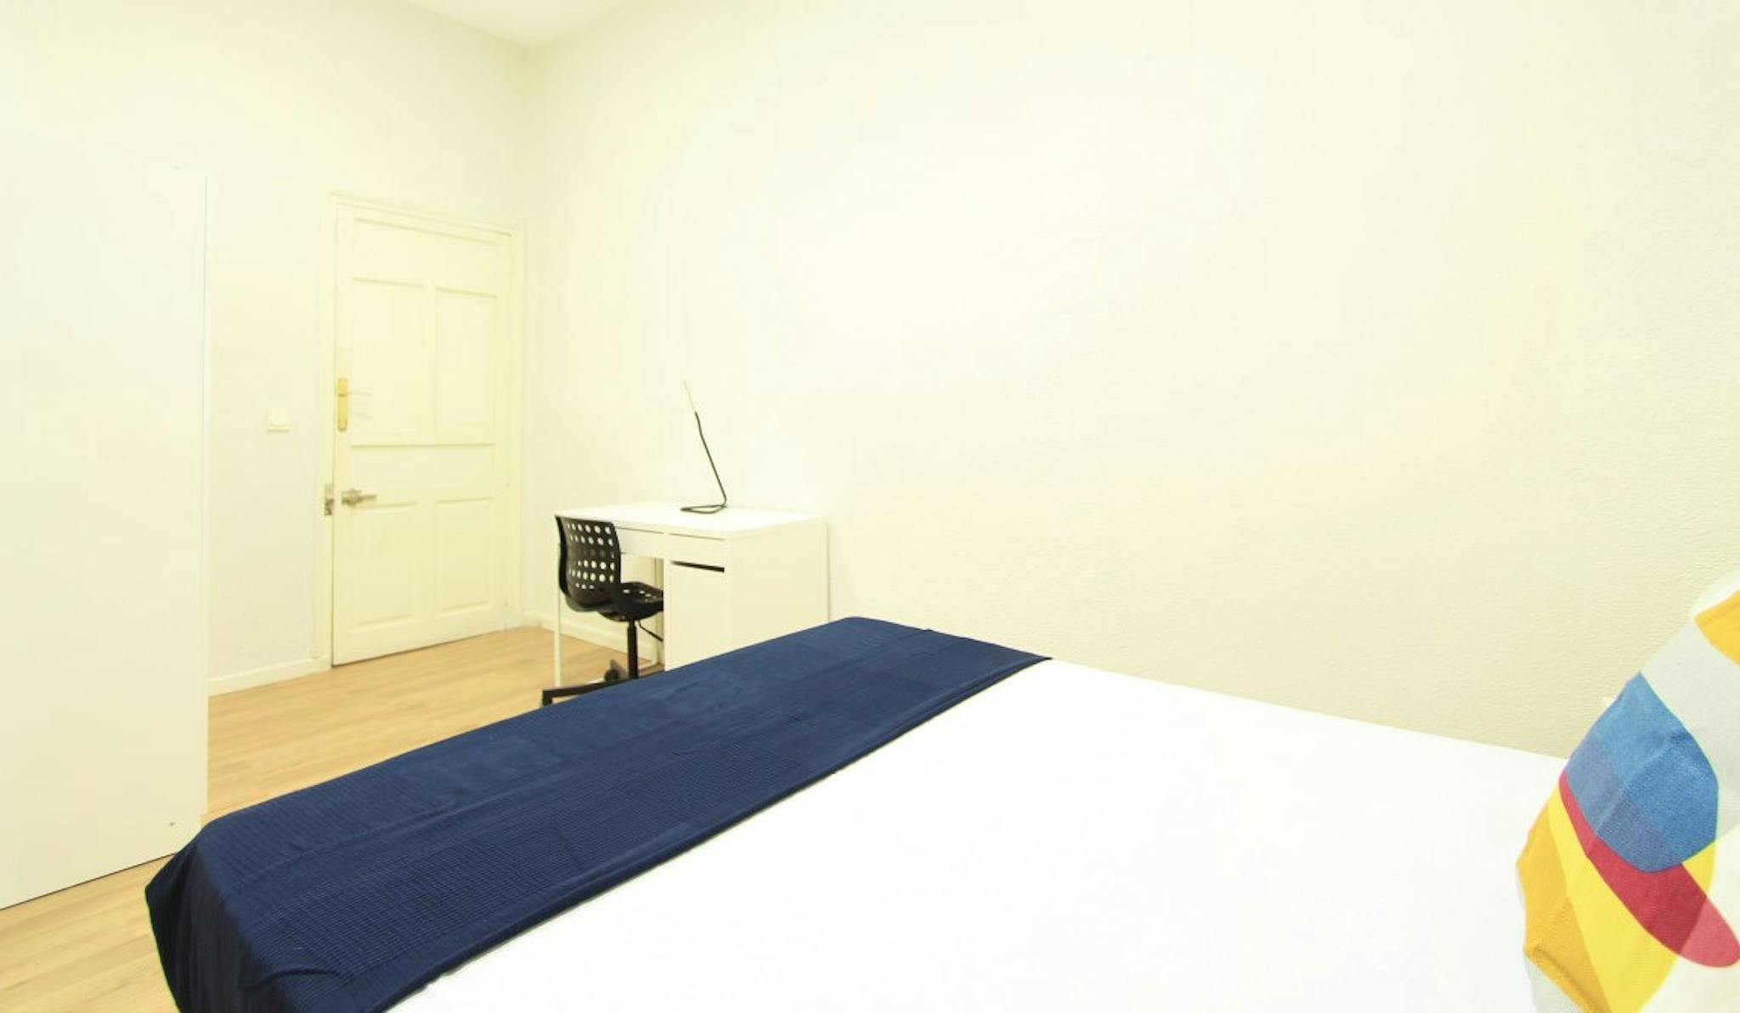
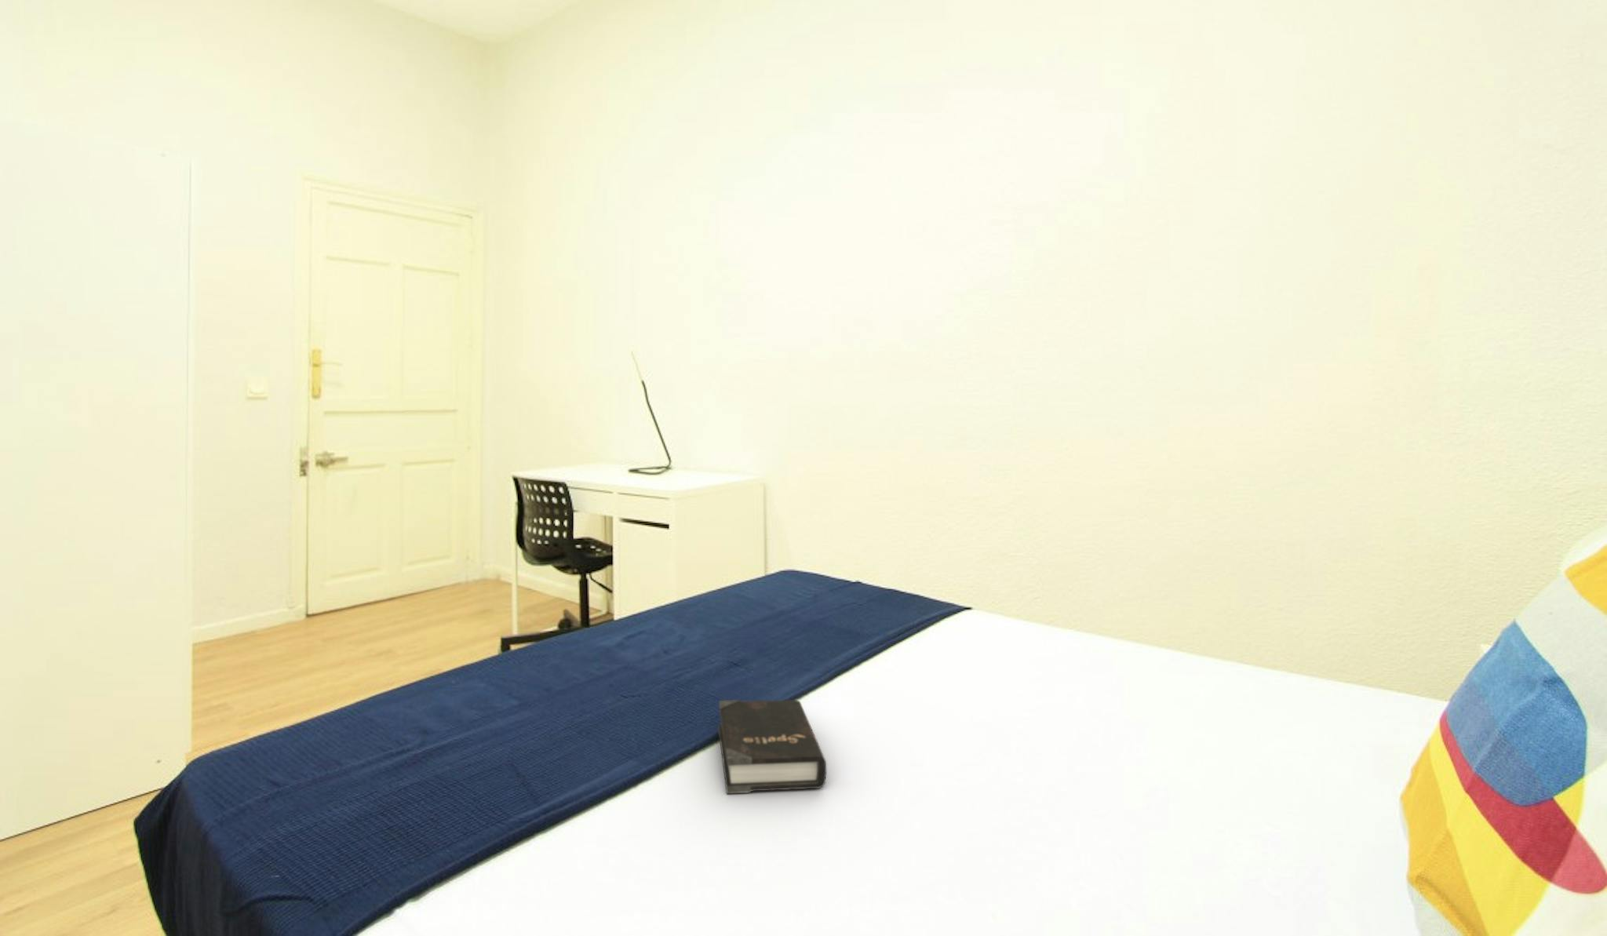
+ hardback book (768, 741)
